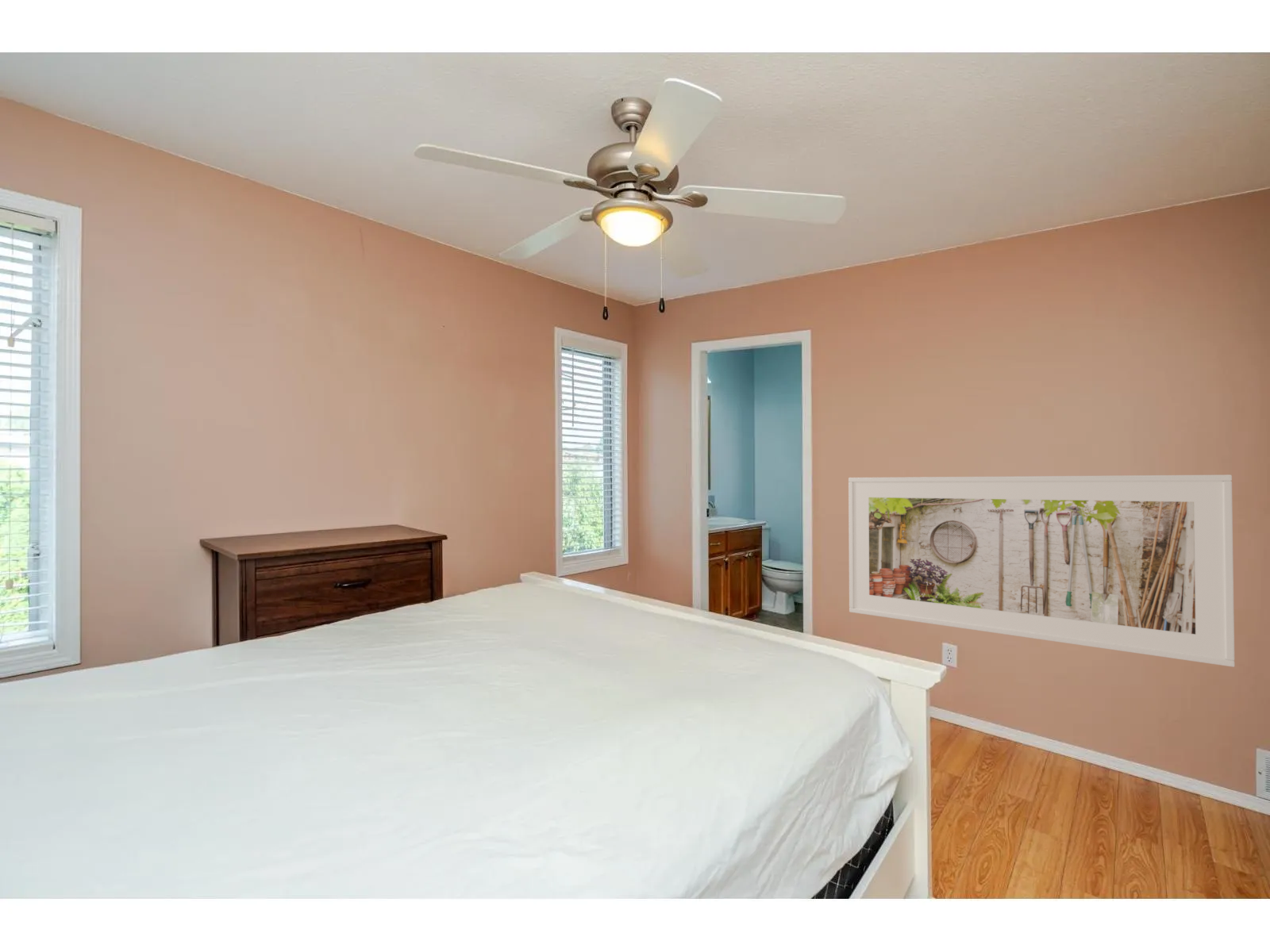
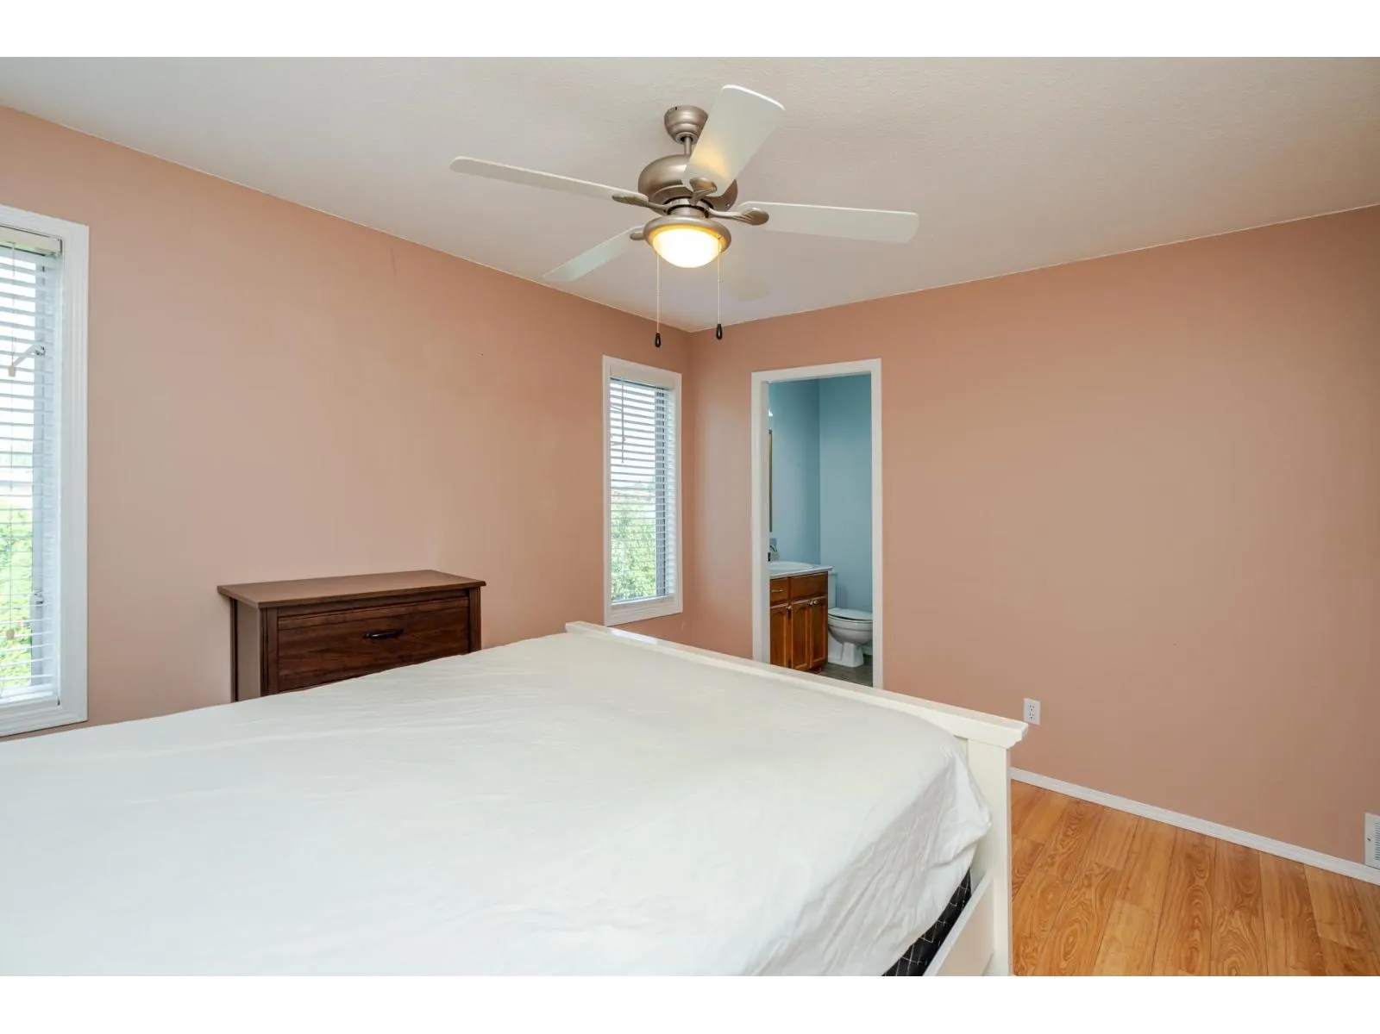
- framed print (1007, 555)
